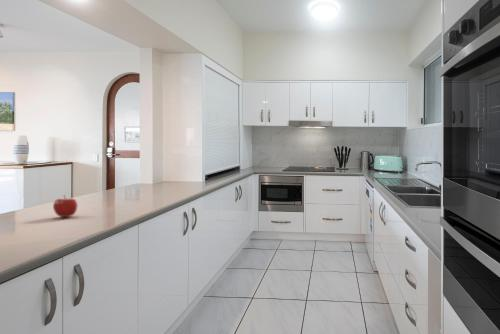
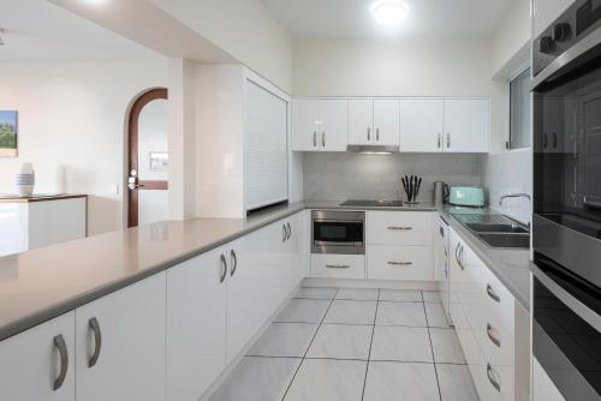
- fruit (65, 206)
